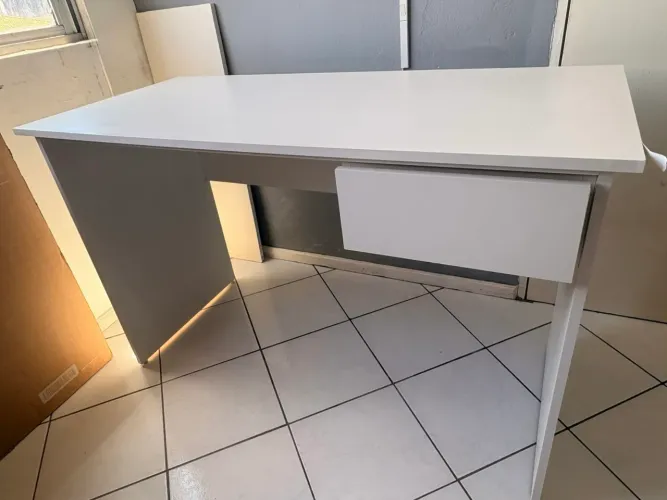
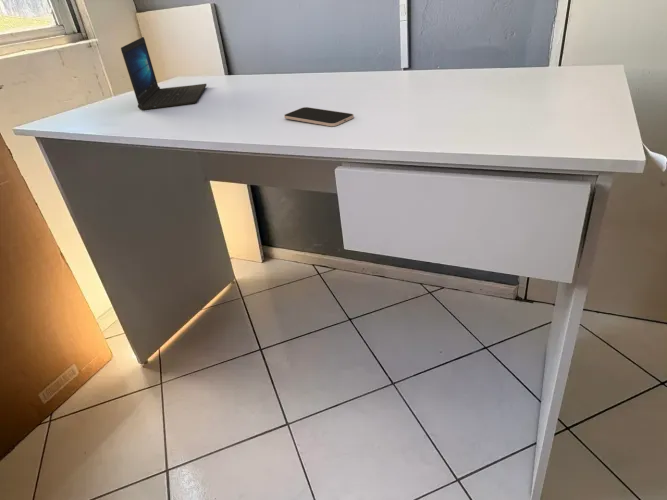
+ smartphone (318, 116)
+ laptop (153, 70)
